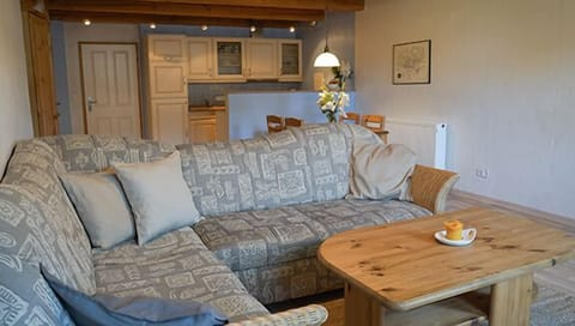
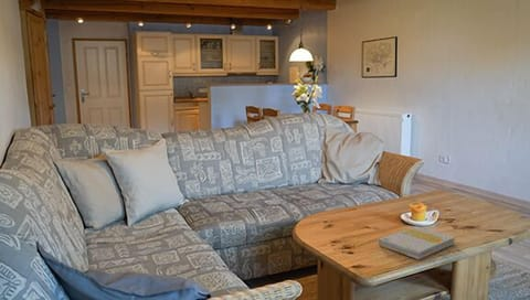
+ book (416, 240)
